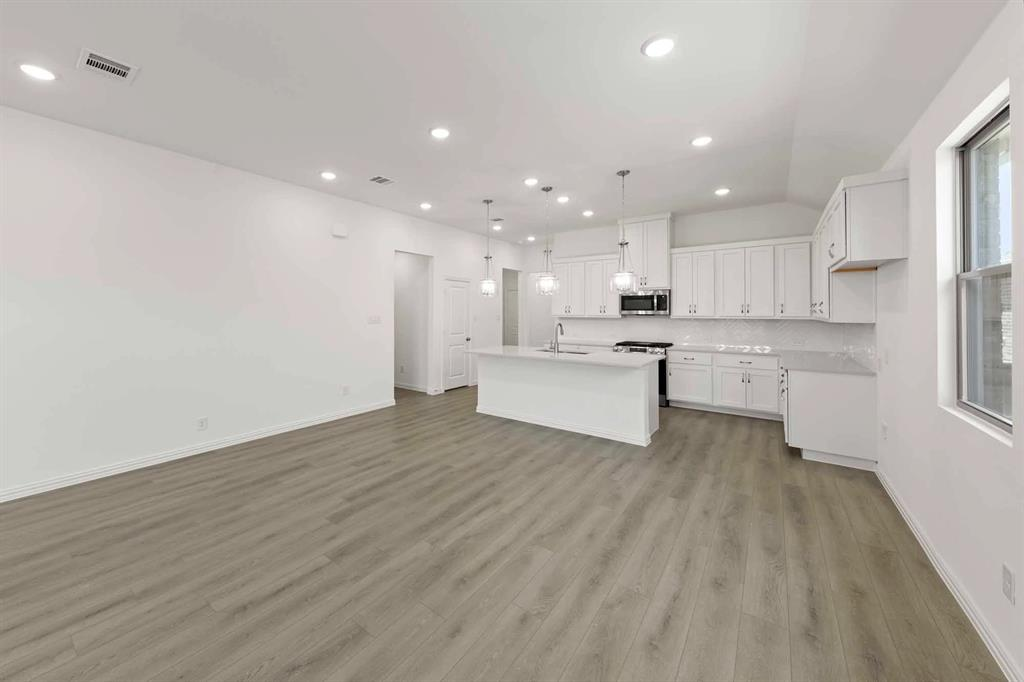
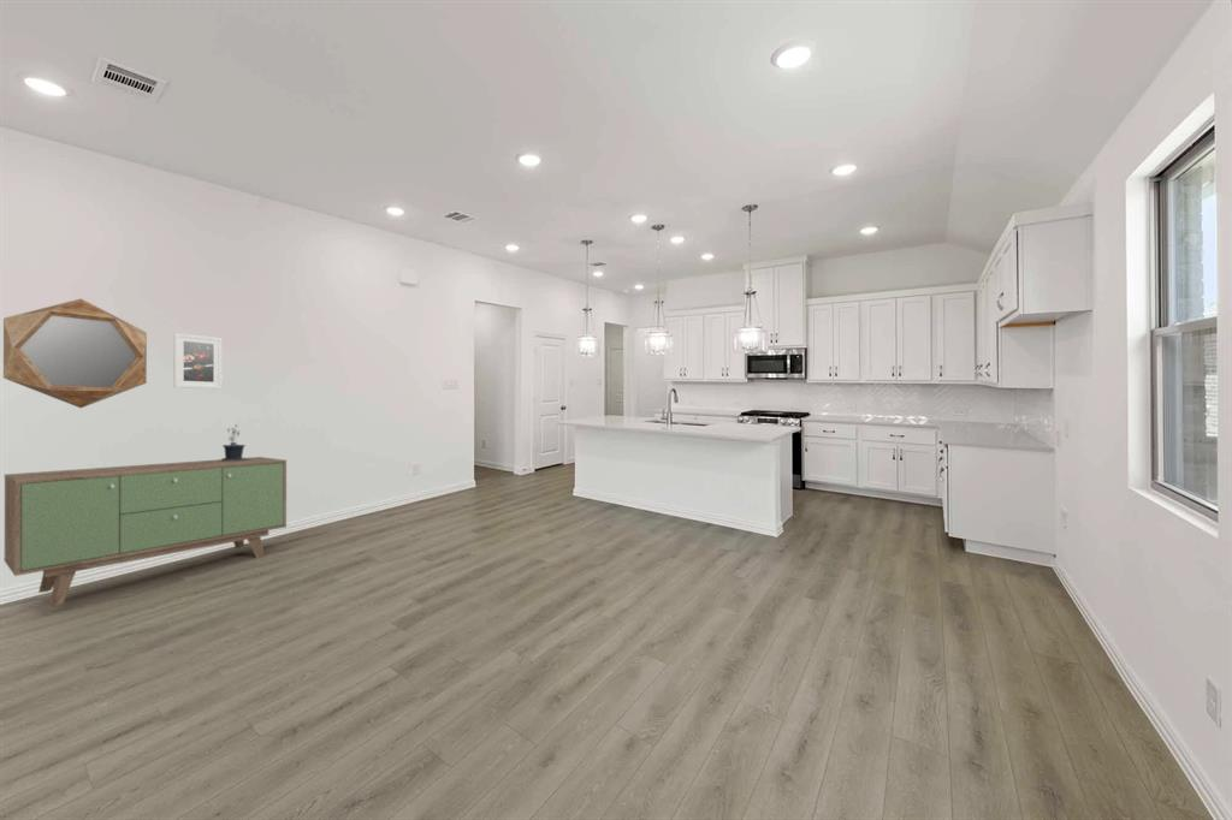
+ sideboard (164, 519)
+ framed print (199, 362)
+ home mirror (82, 352)
+ potted plant (235, 442)
